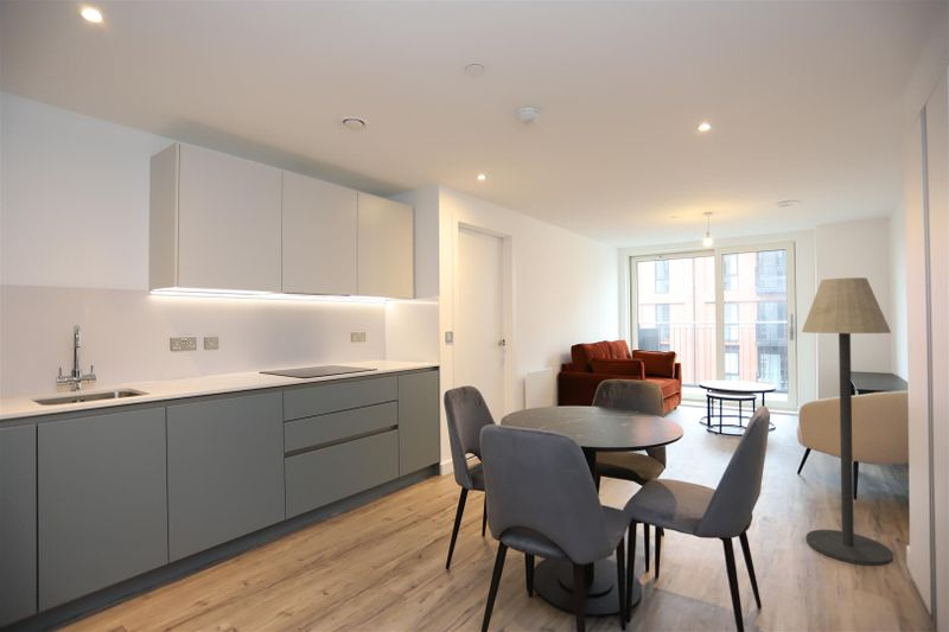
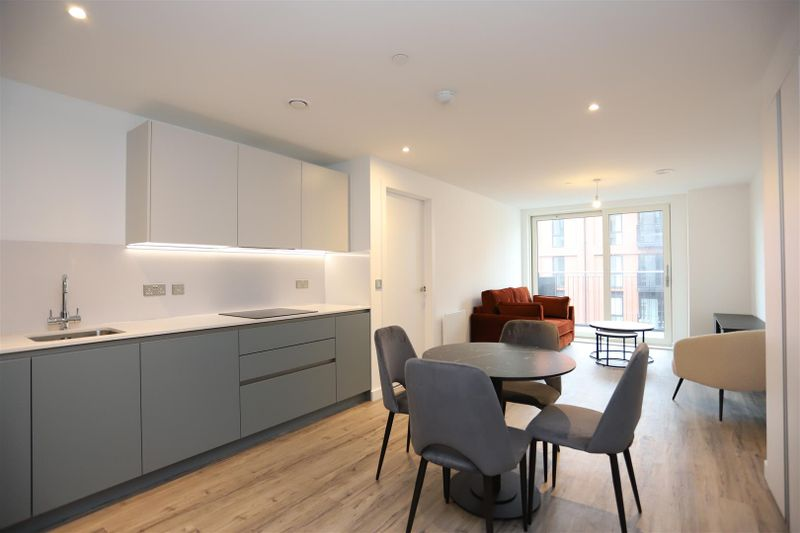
- floor lamp (846, 413)
